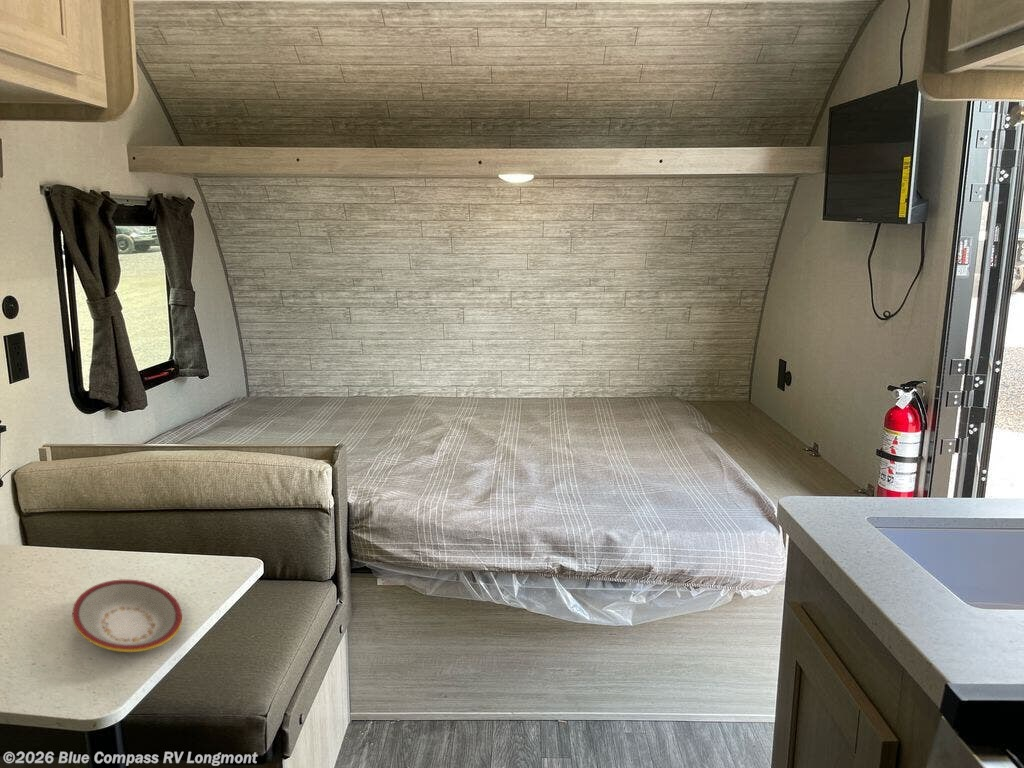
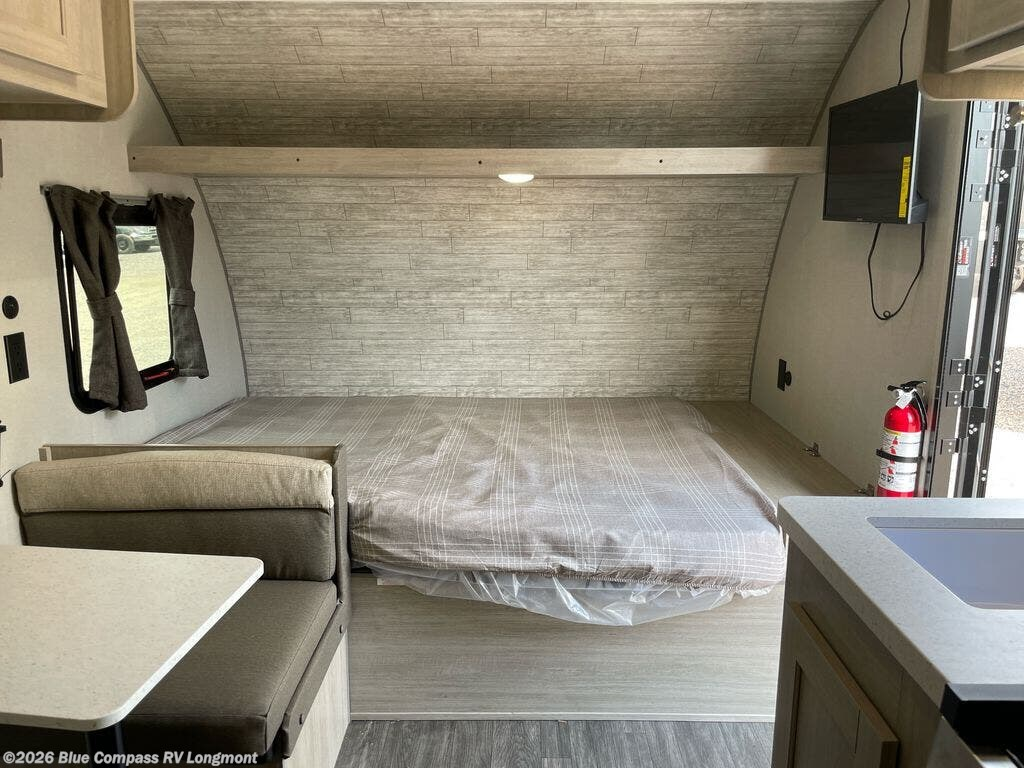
- plate (127, 618)
